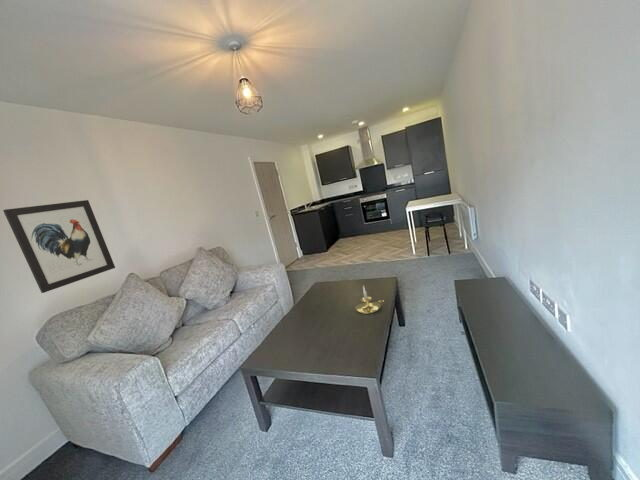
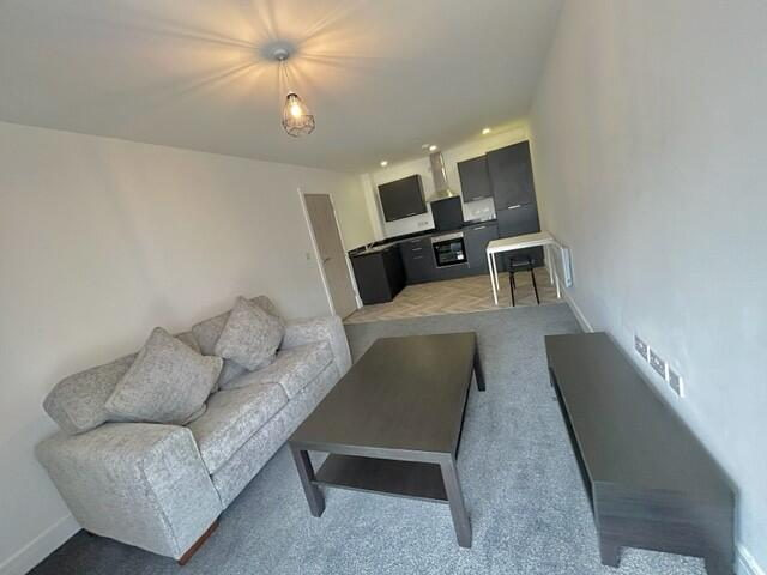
- candle holder (367, 297)
- wall art (66, 242)
